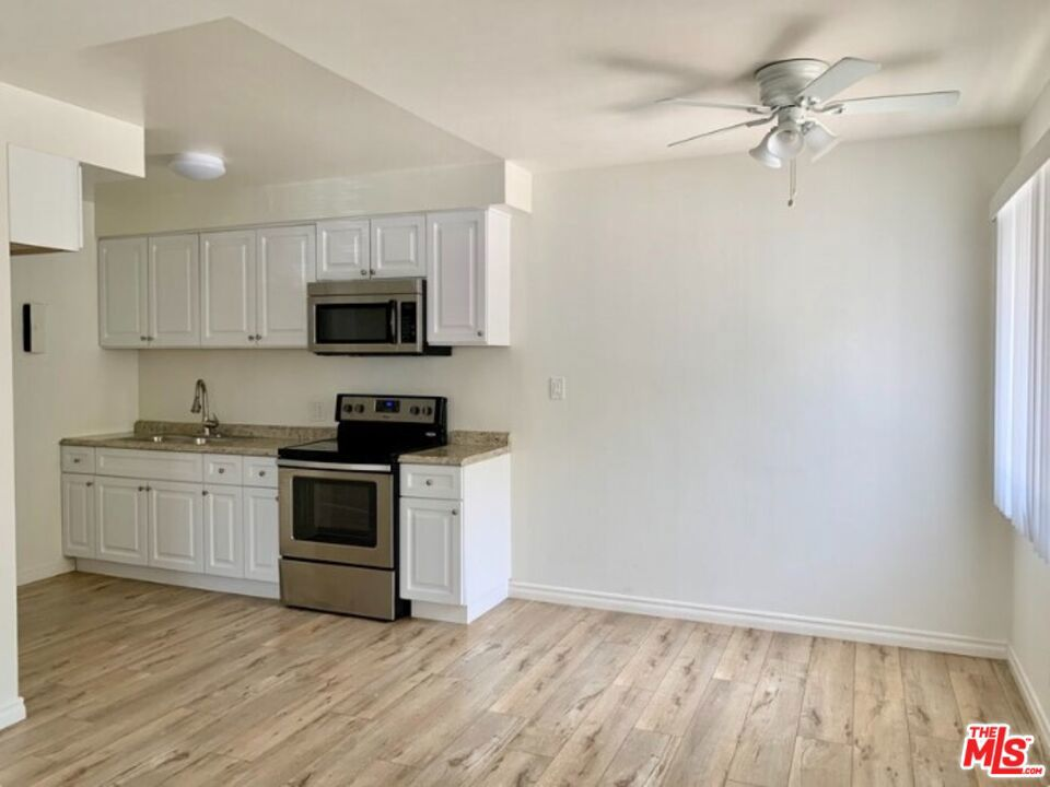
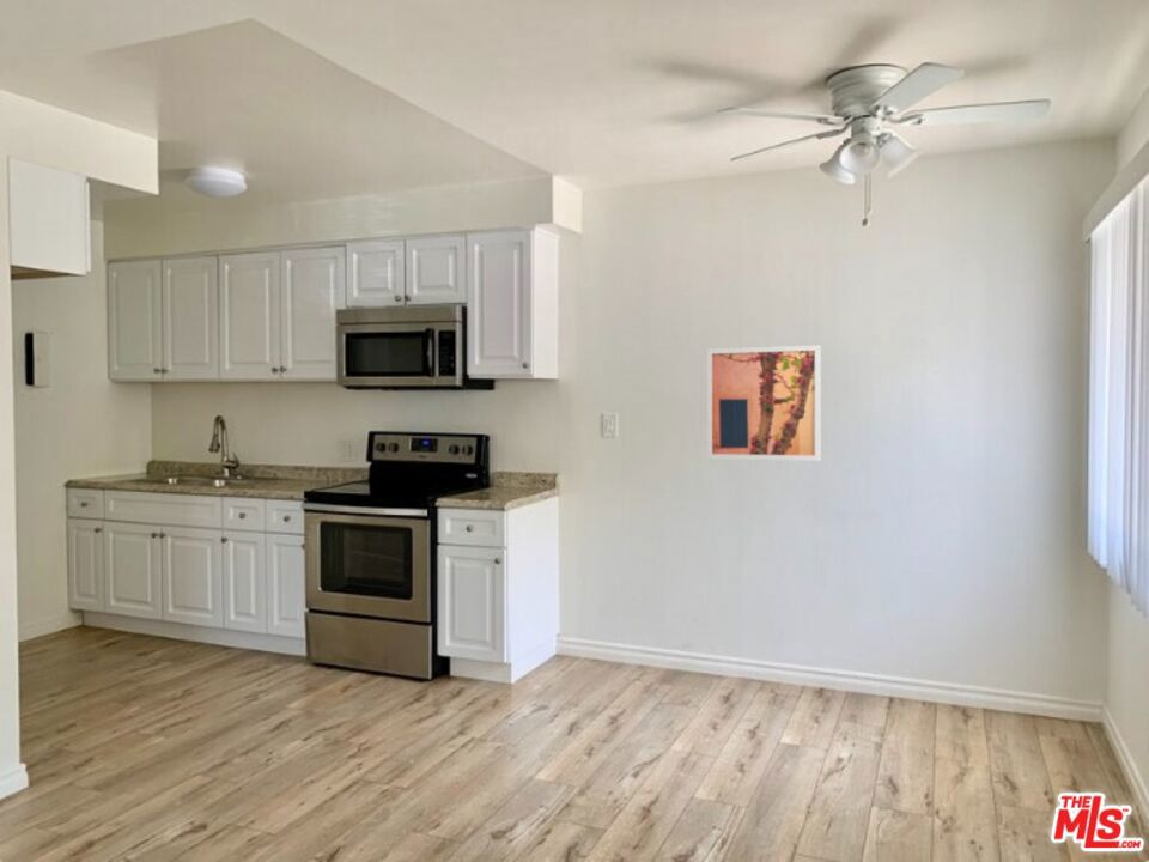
+ wall art (762, 403)
